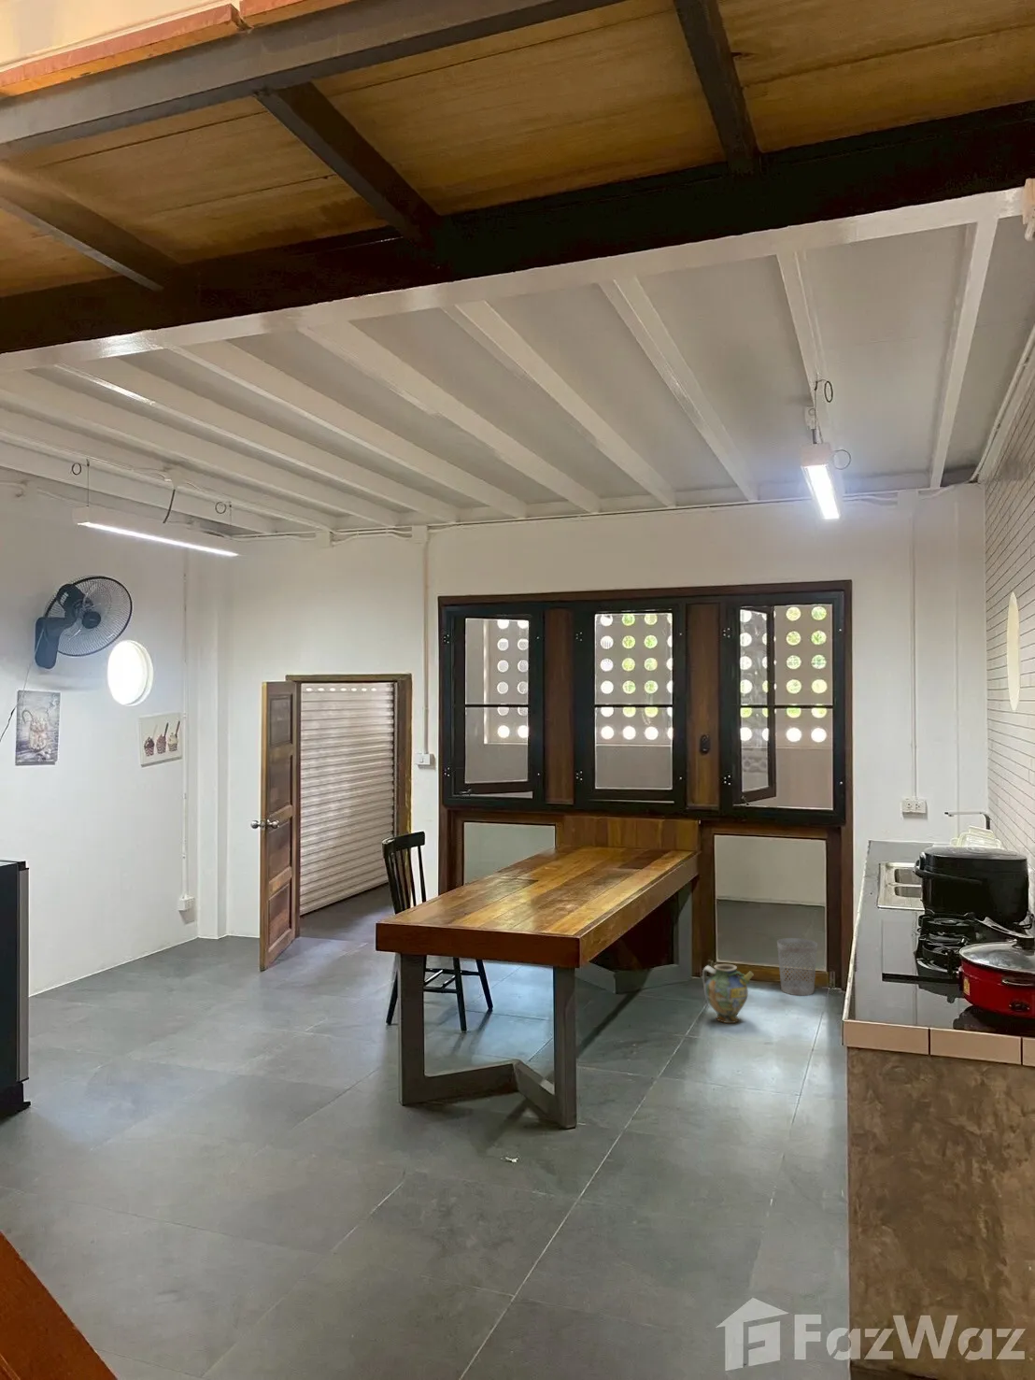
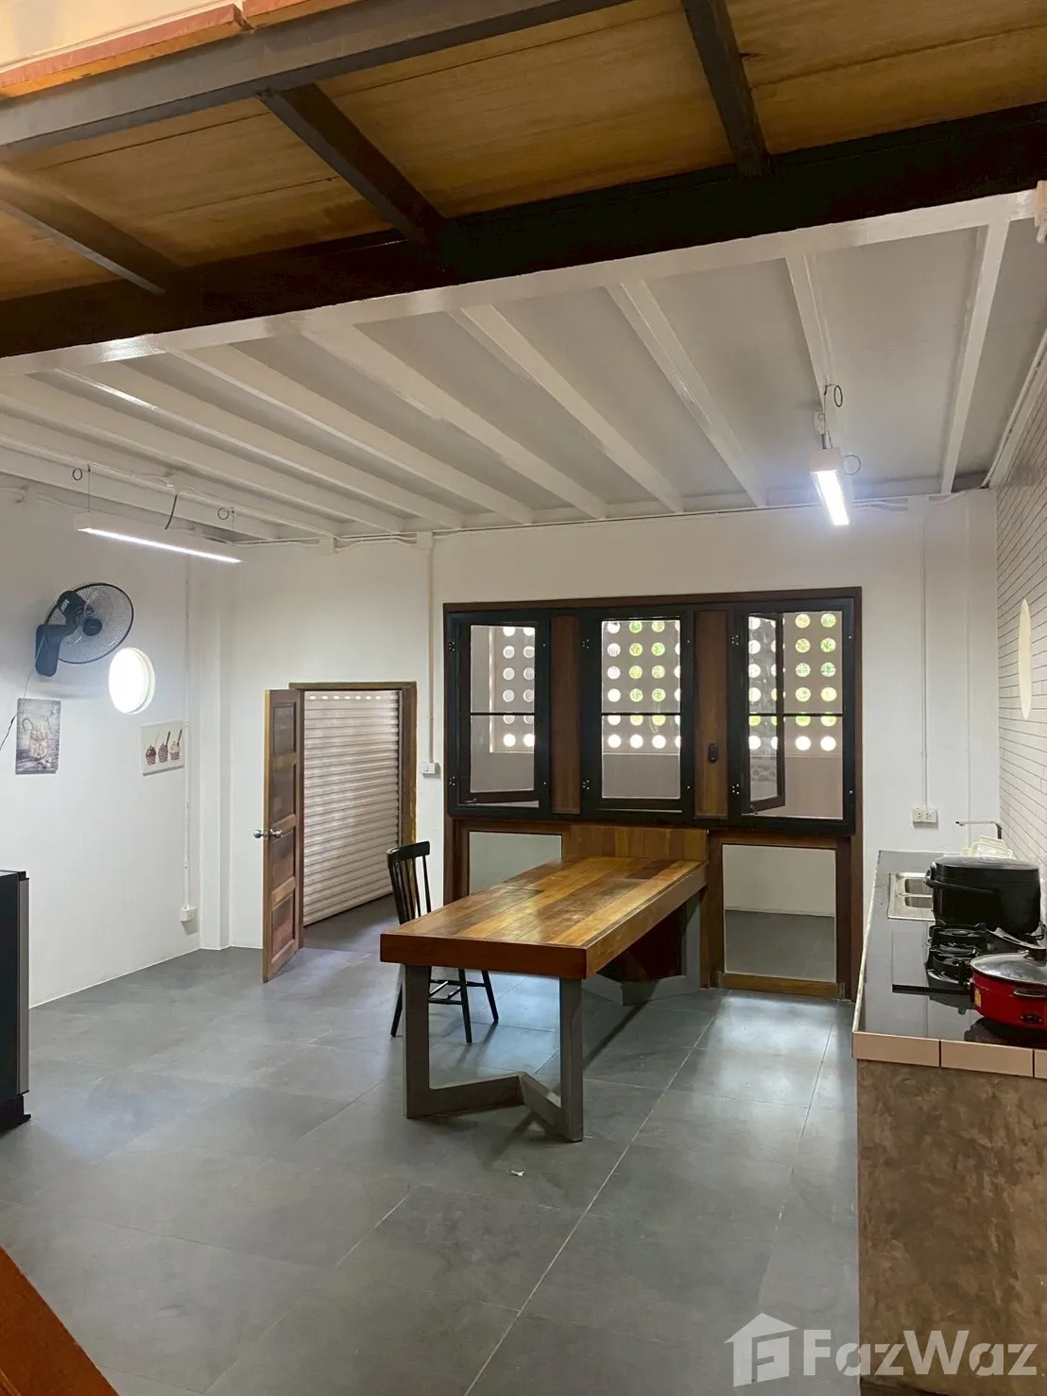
- wastebasket (797, 966)
- ceramic jug (727, 993)
